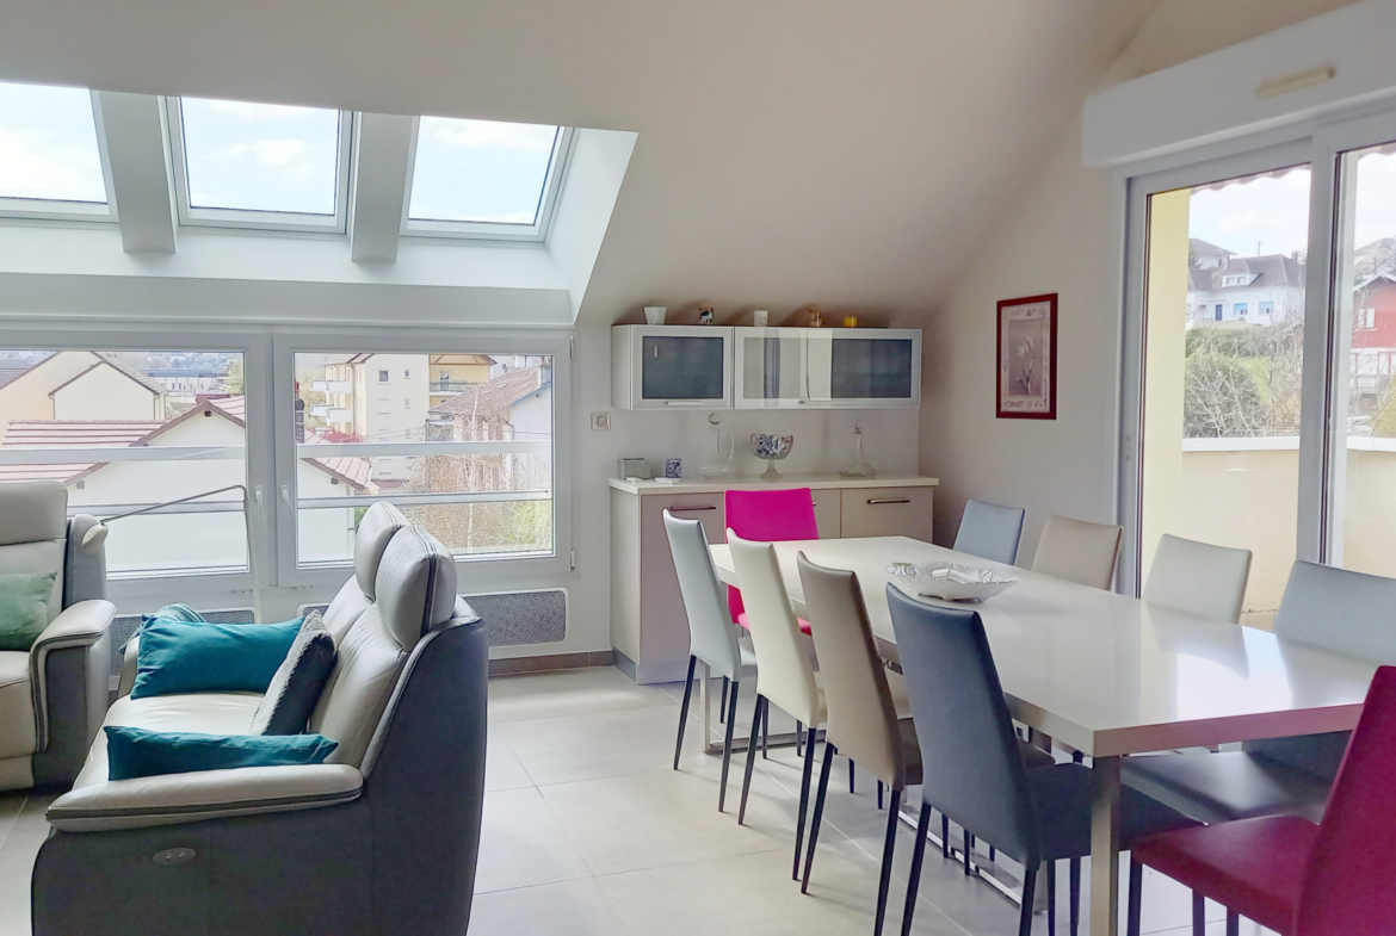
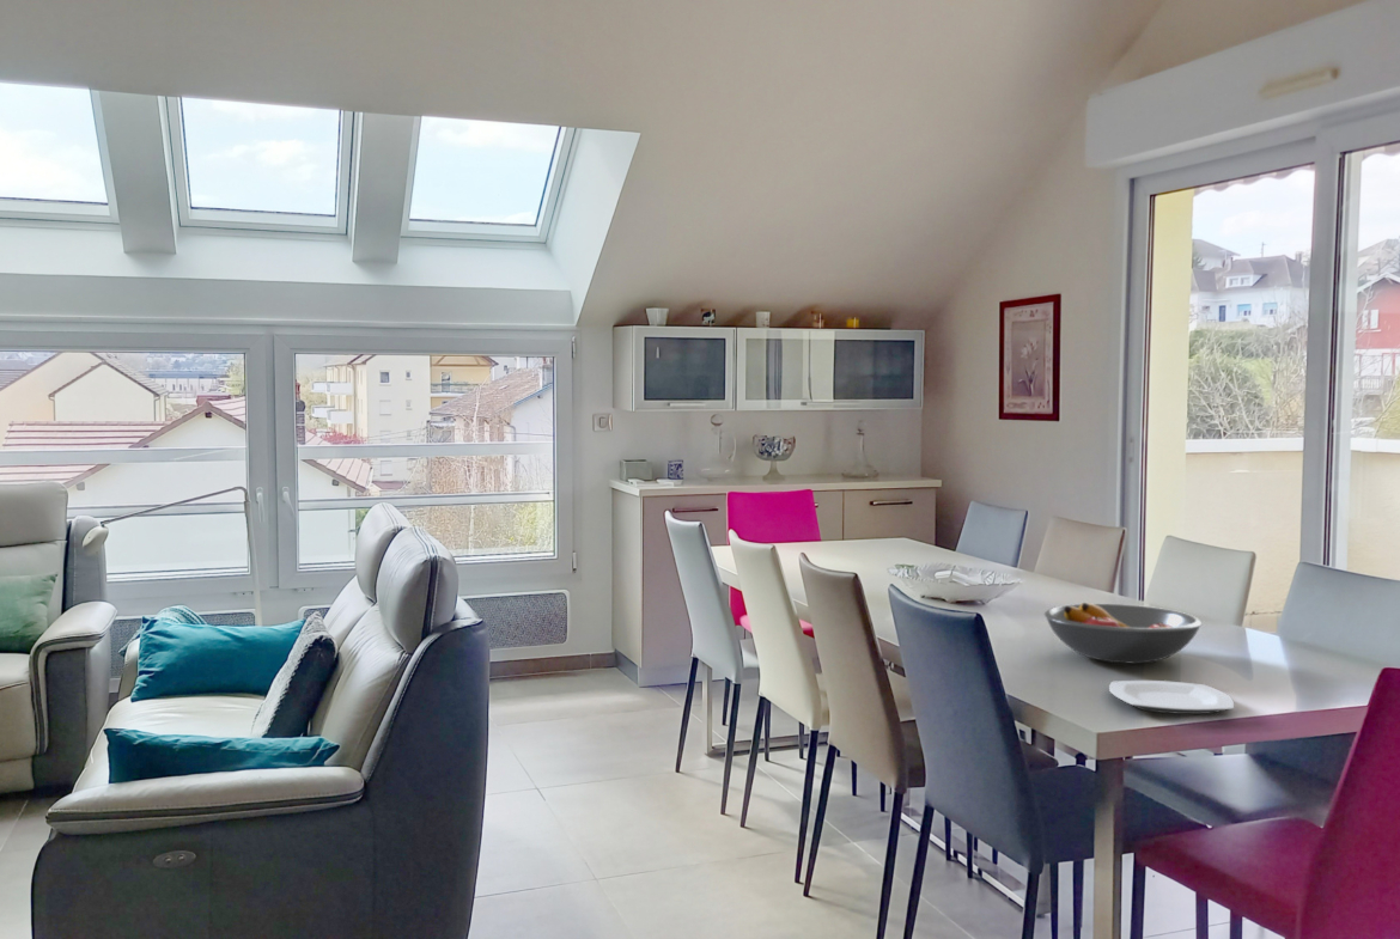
+ plate (1169, 699)
+ fruit bowl (1120, 630)
